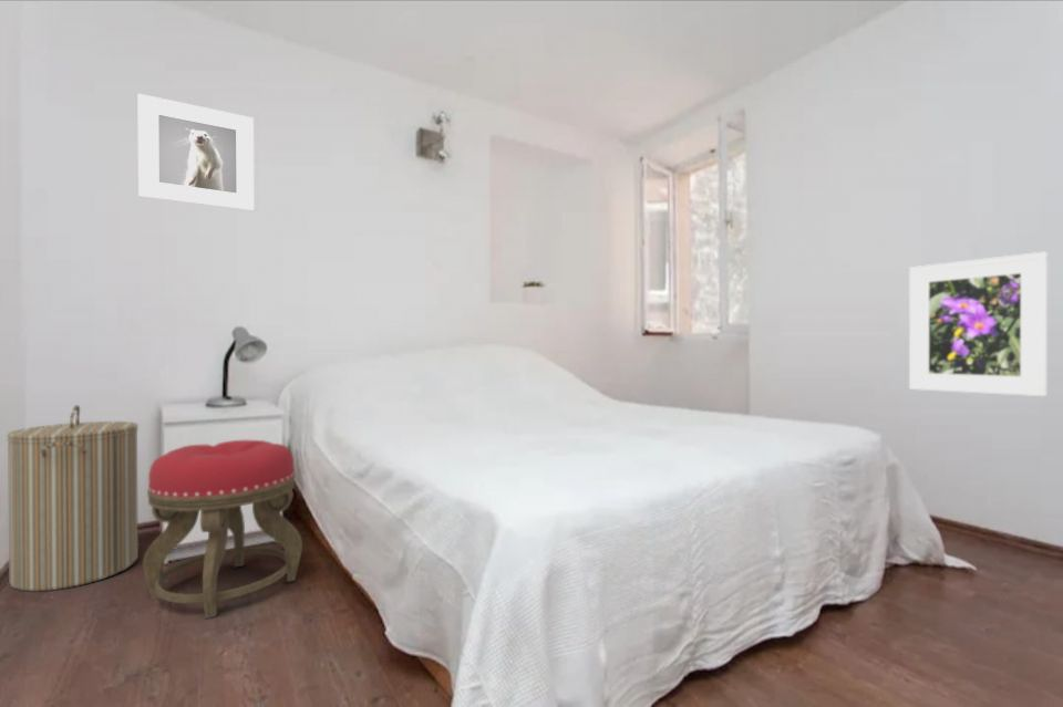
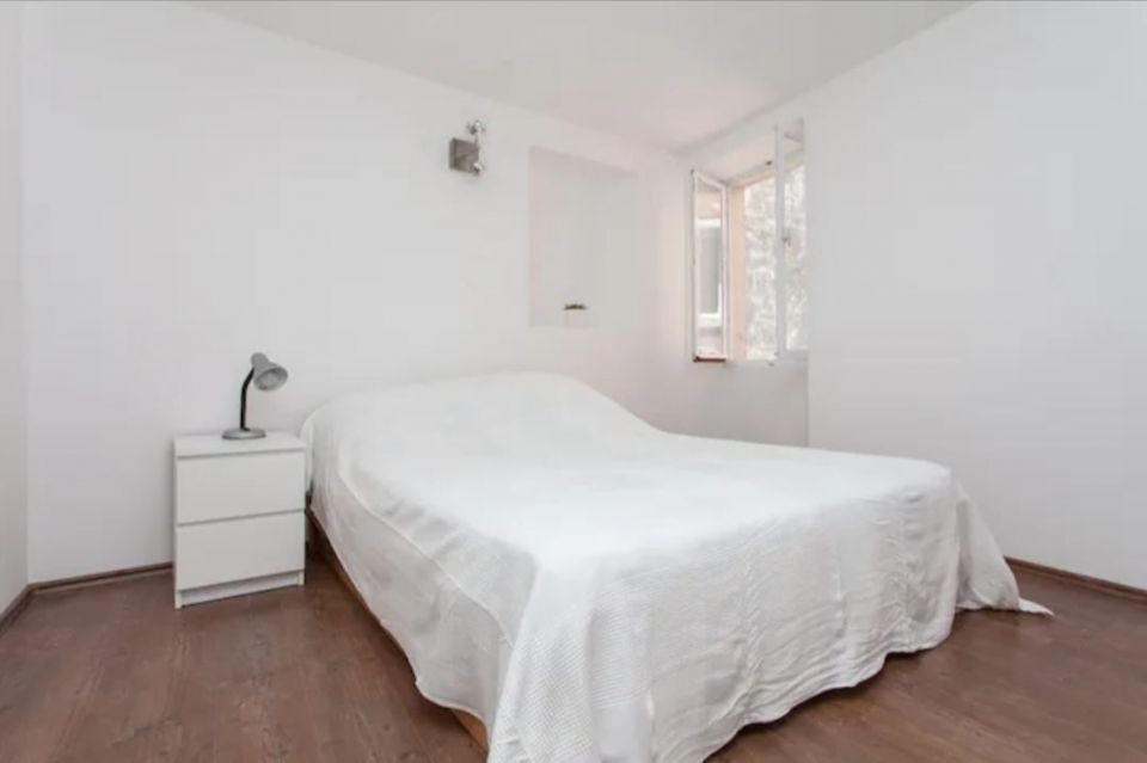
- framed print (972, 326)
- stool (226, 517)
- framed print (198, 155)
- laundry hamper (76, 487)
